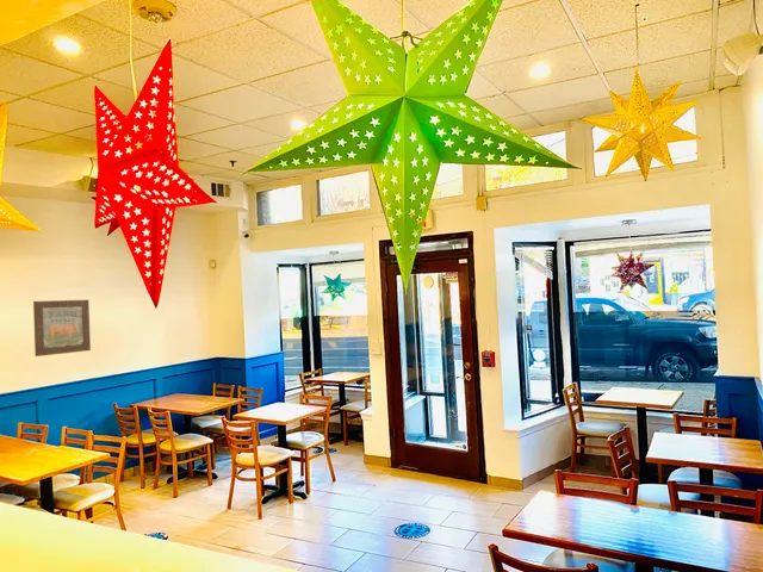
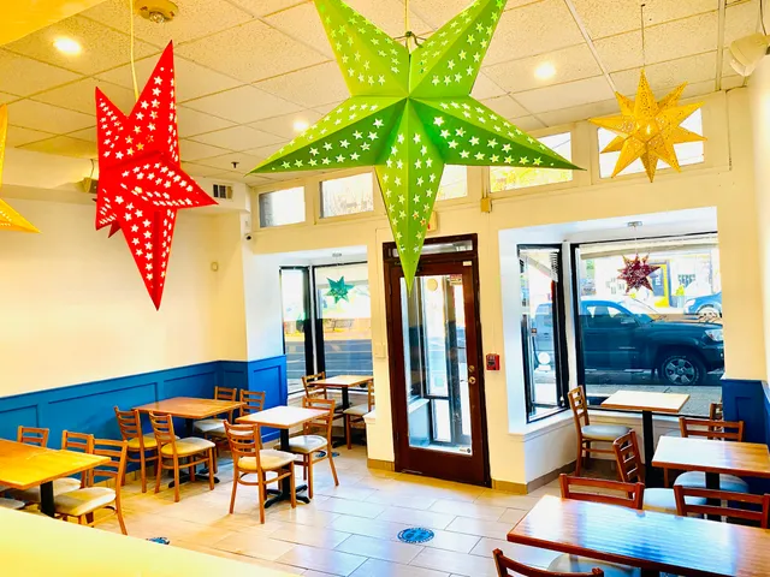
- wall art (62, 327)
